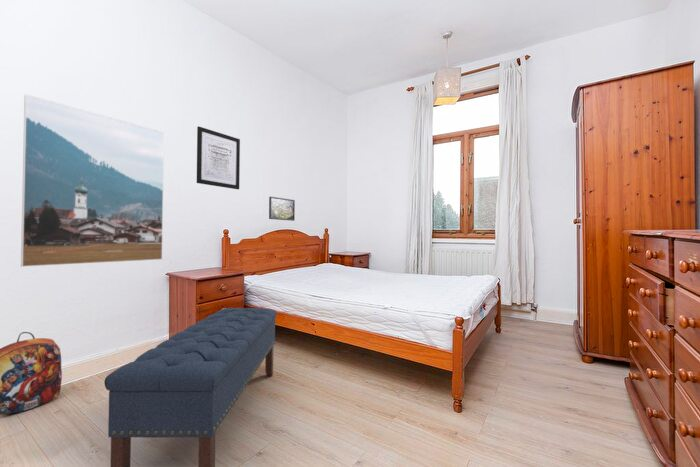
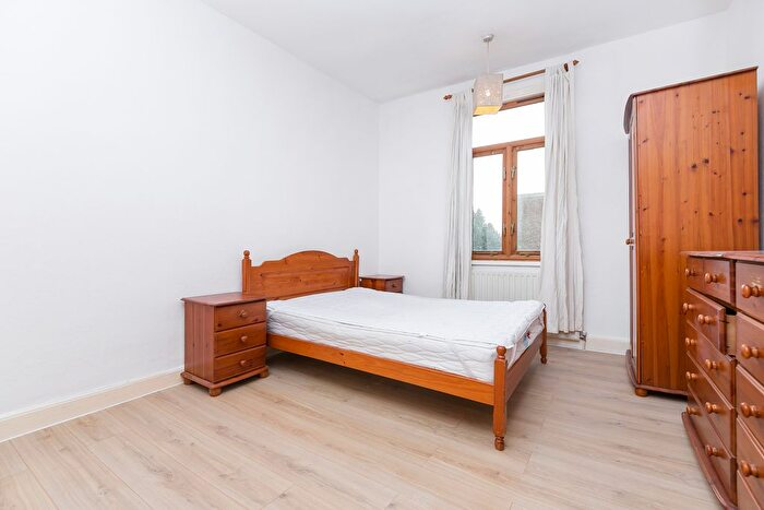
- backpack (27, 369)
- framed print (103, 189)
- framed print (282, 209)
- wall art (219, 159)
- bench (217, 372)
